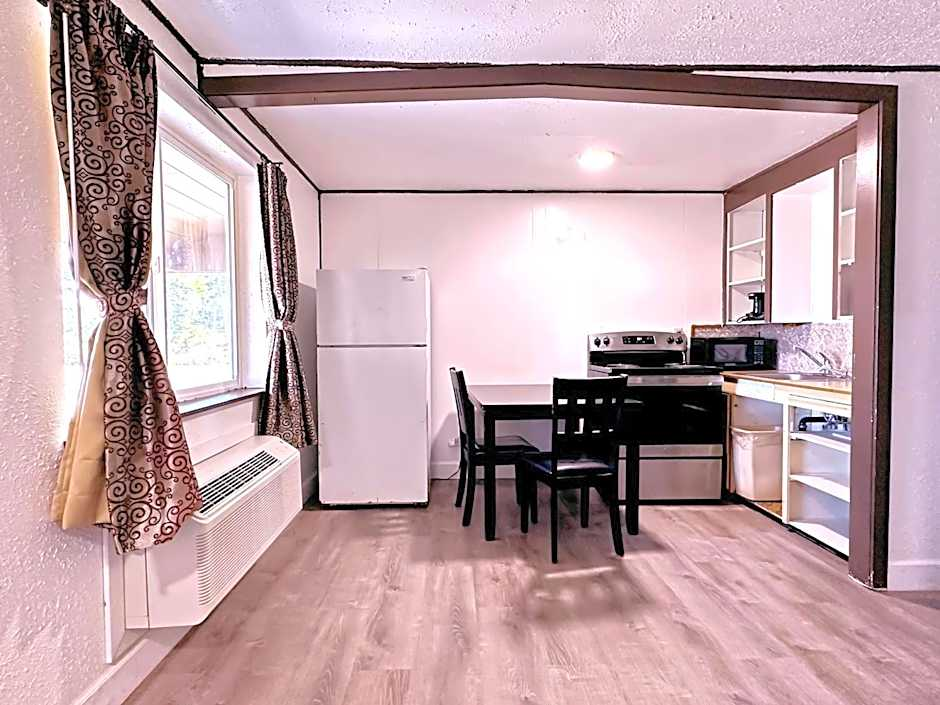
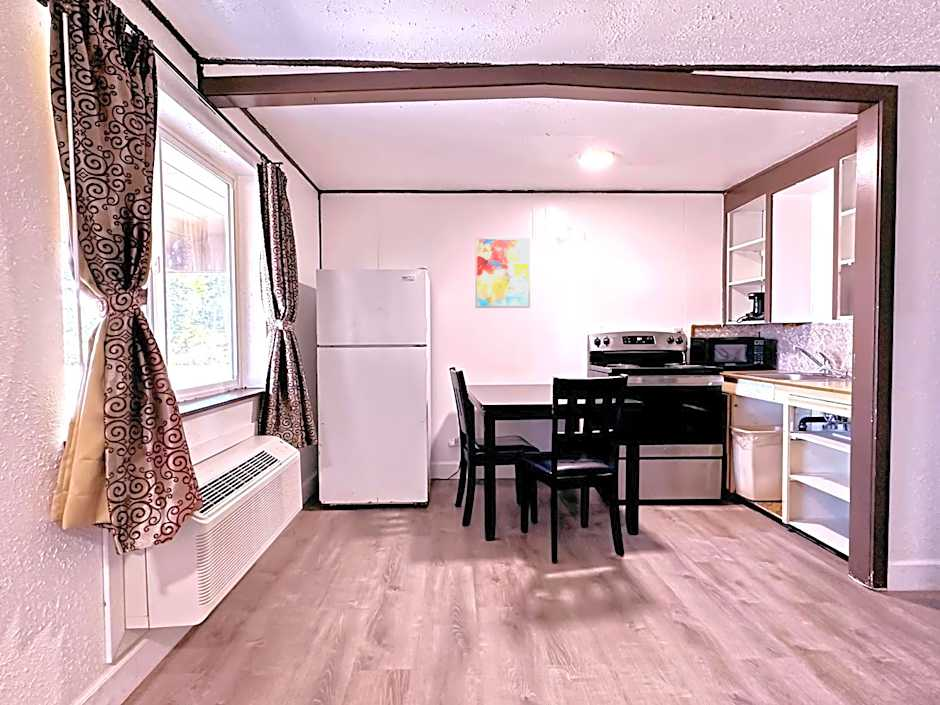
+ wall art (502, 272)
